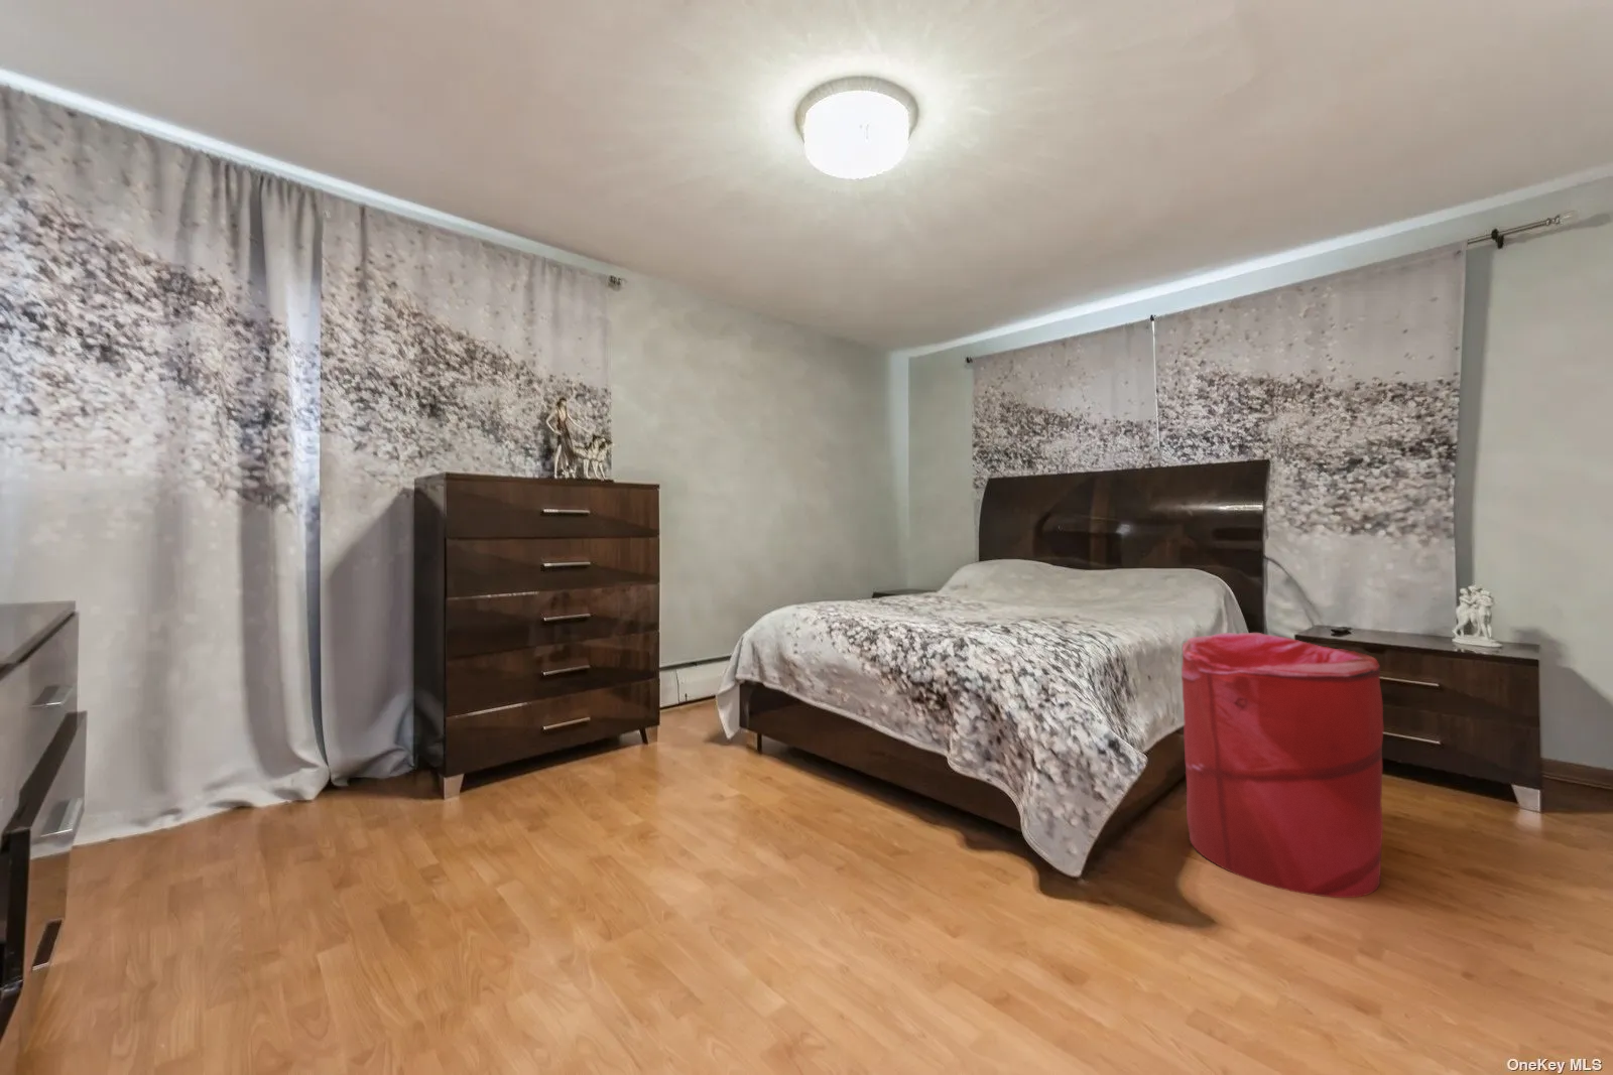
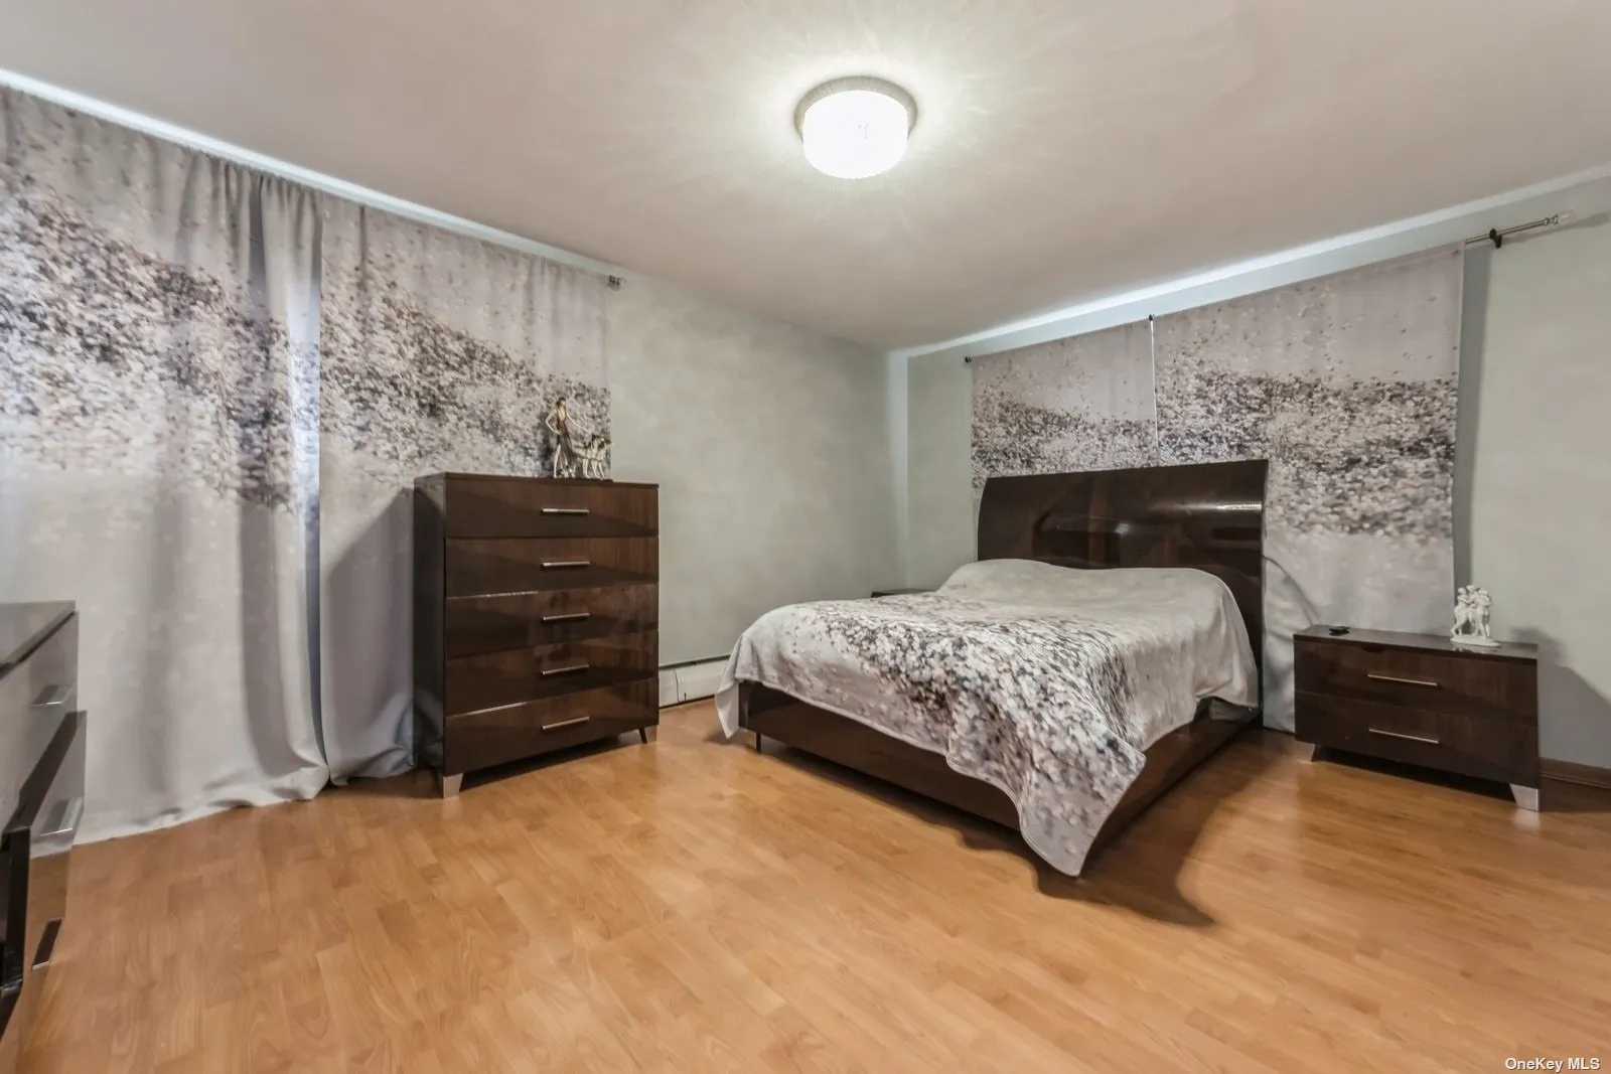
- laundry hamper (1275, 750)
